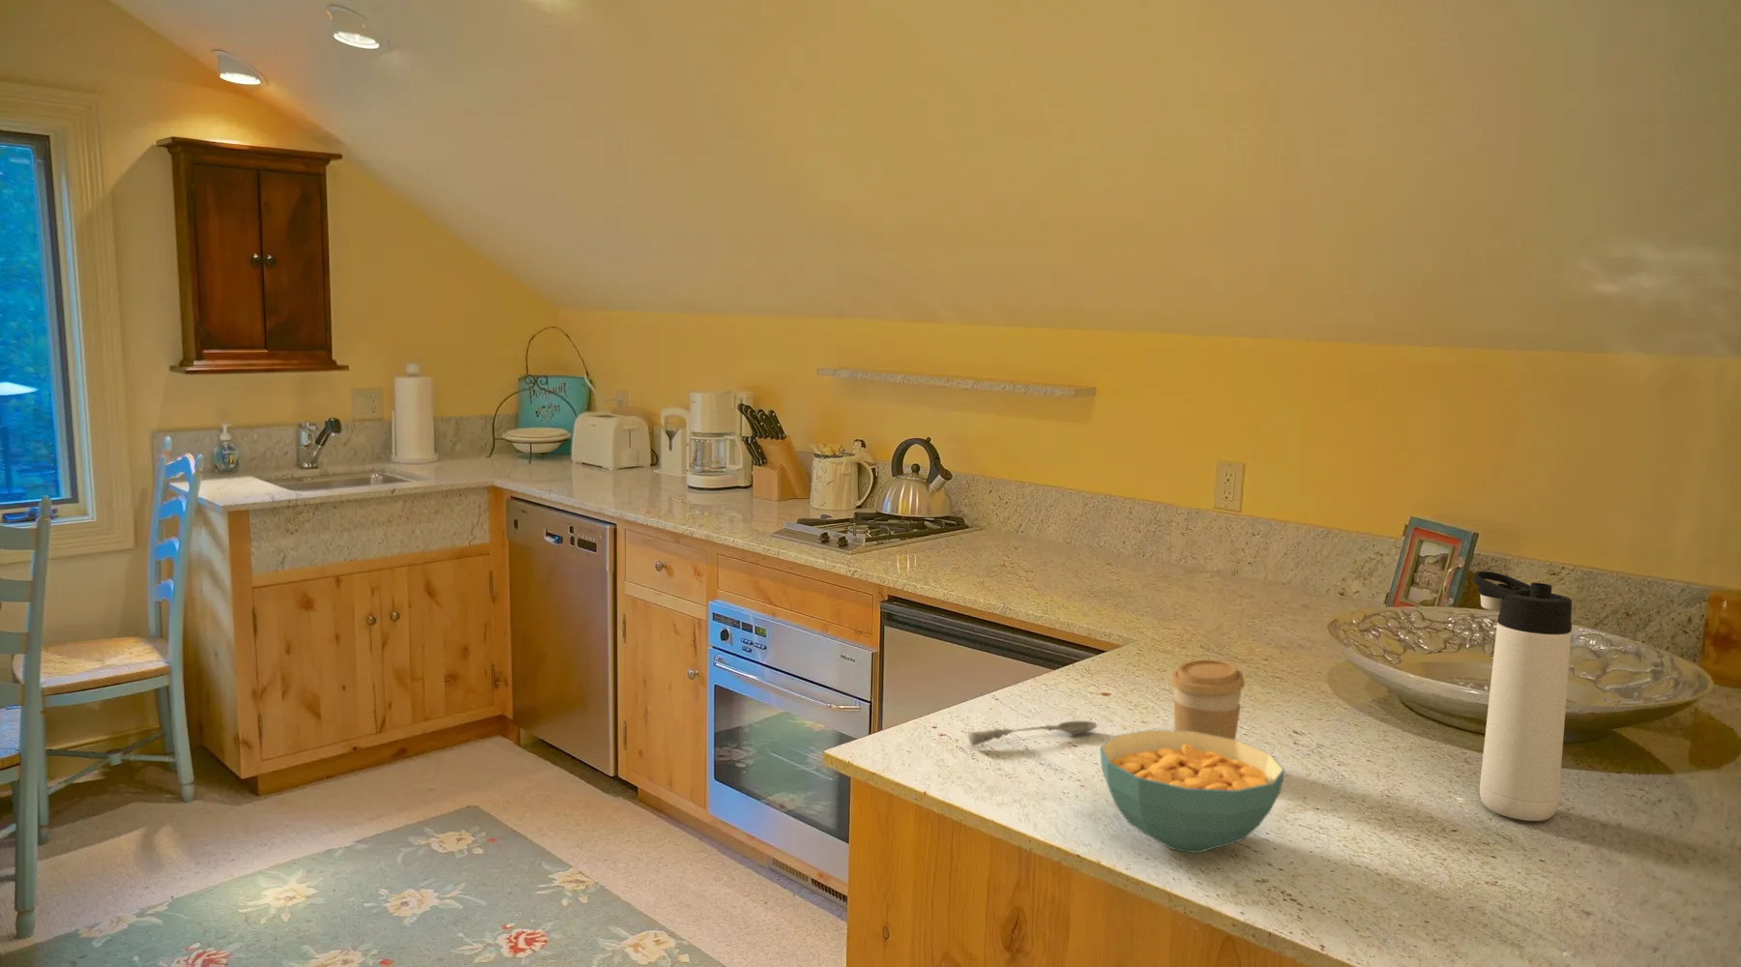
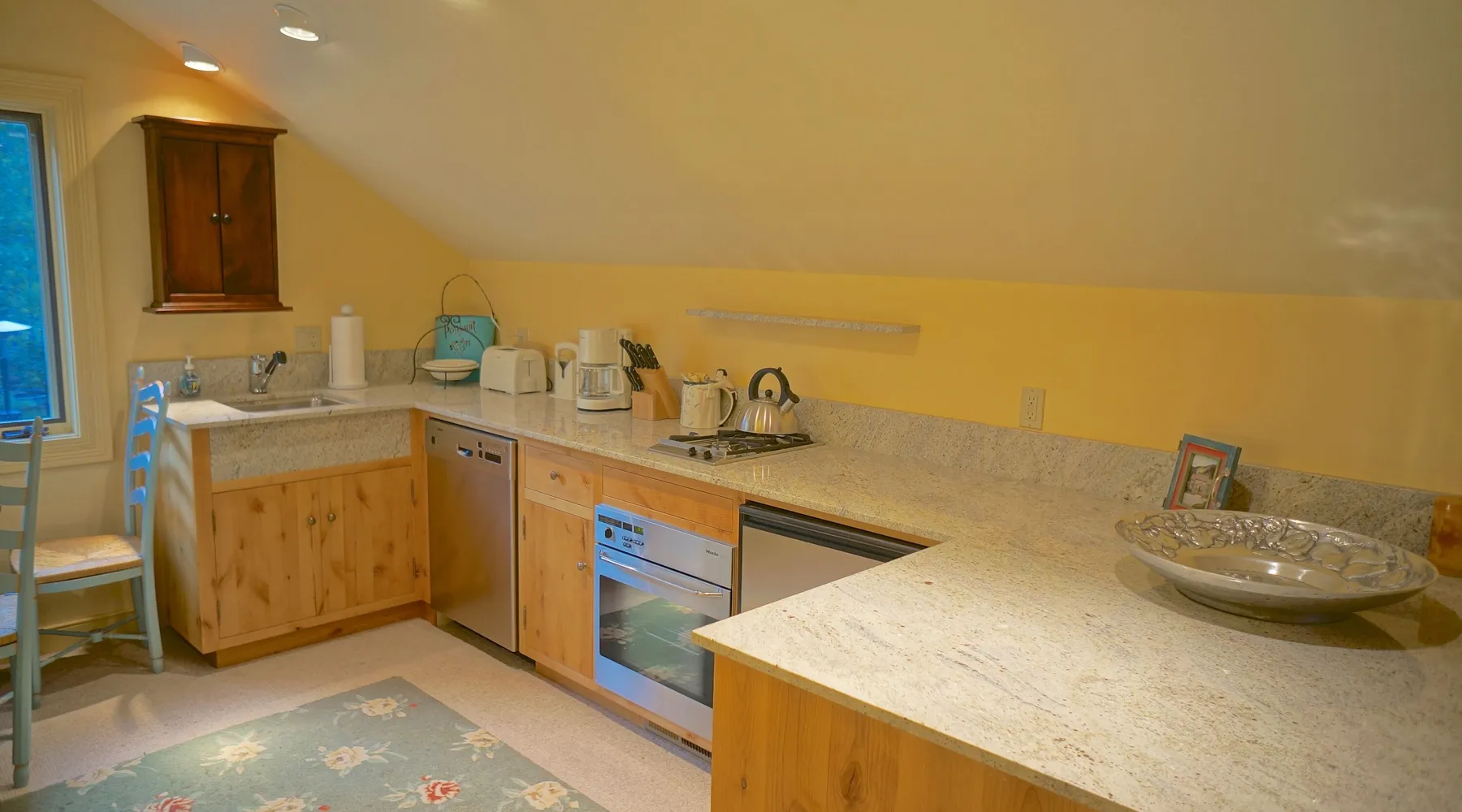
- thermos bottle (1512, 692)
- soupspoon (1034, 729)
- cereal bowl (1187, 800)
- coffee cup (1205, 712)
